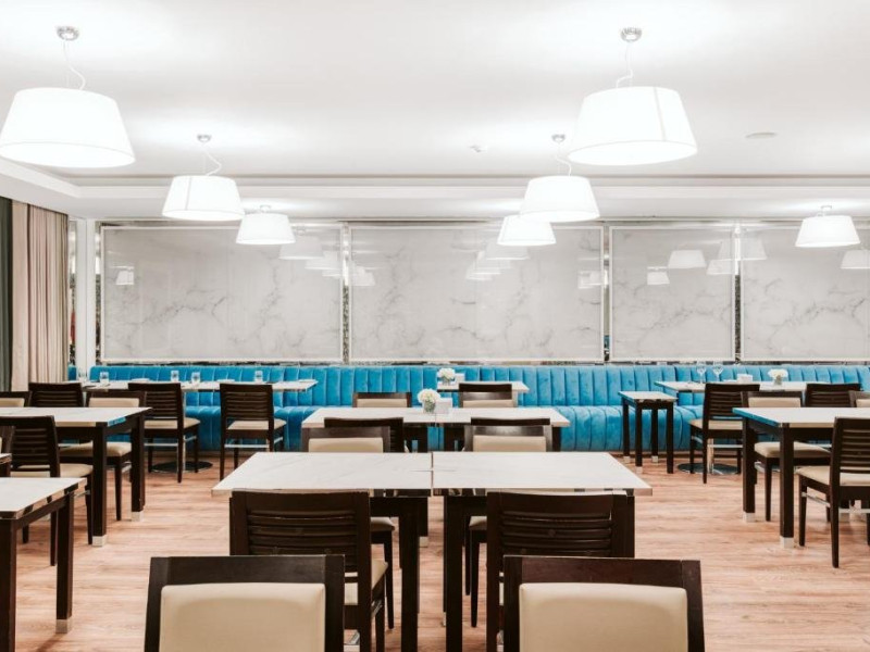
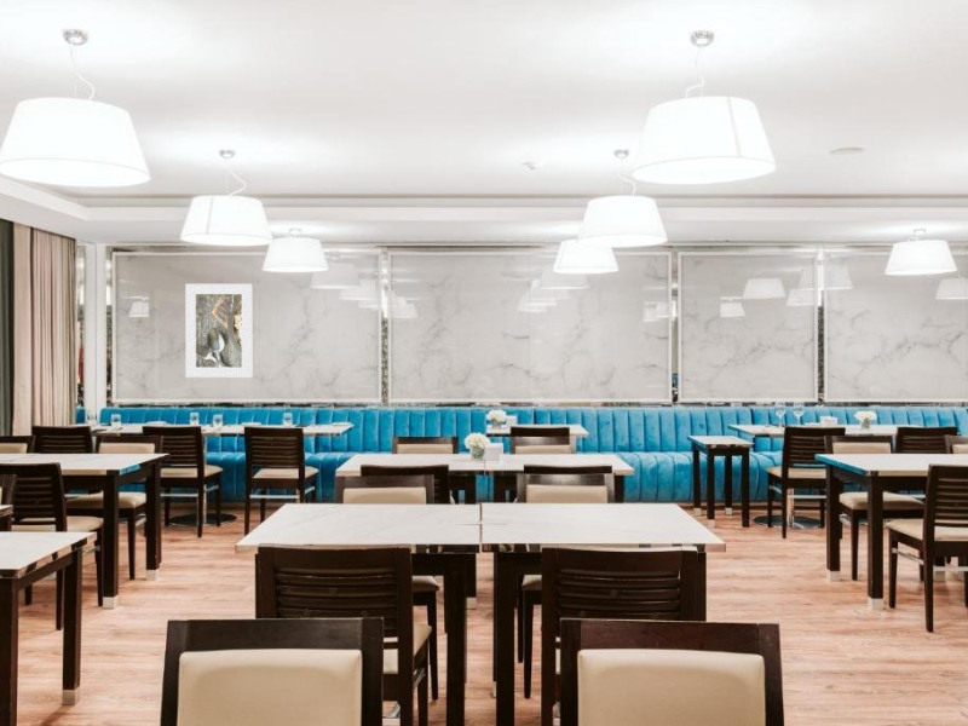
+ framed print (218, 330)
